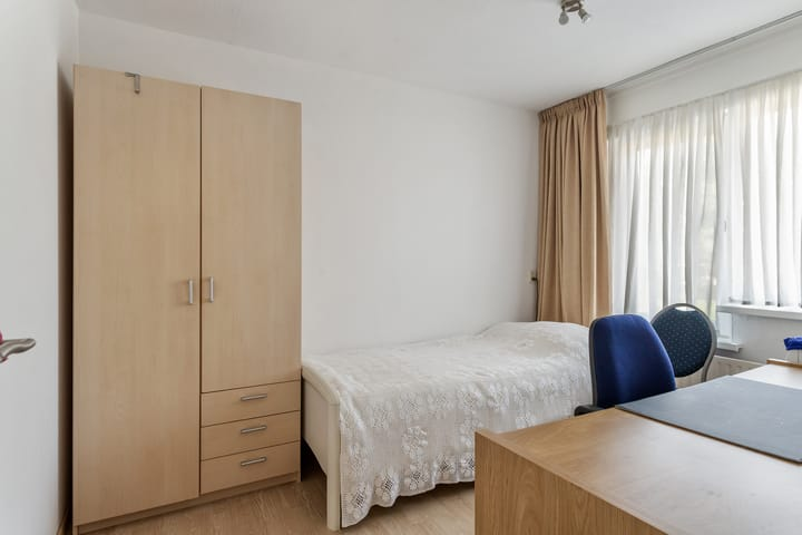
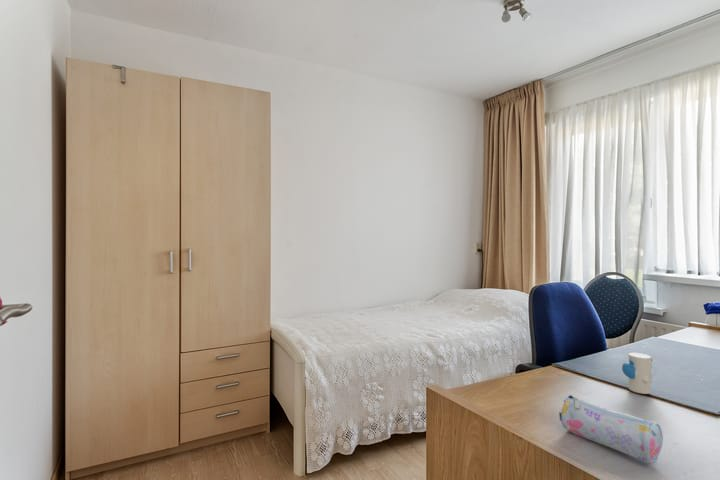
+ pencil case (608, 425)
+ toy (635, 372)
